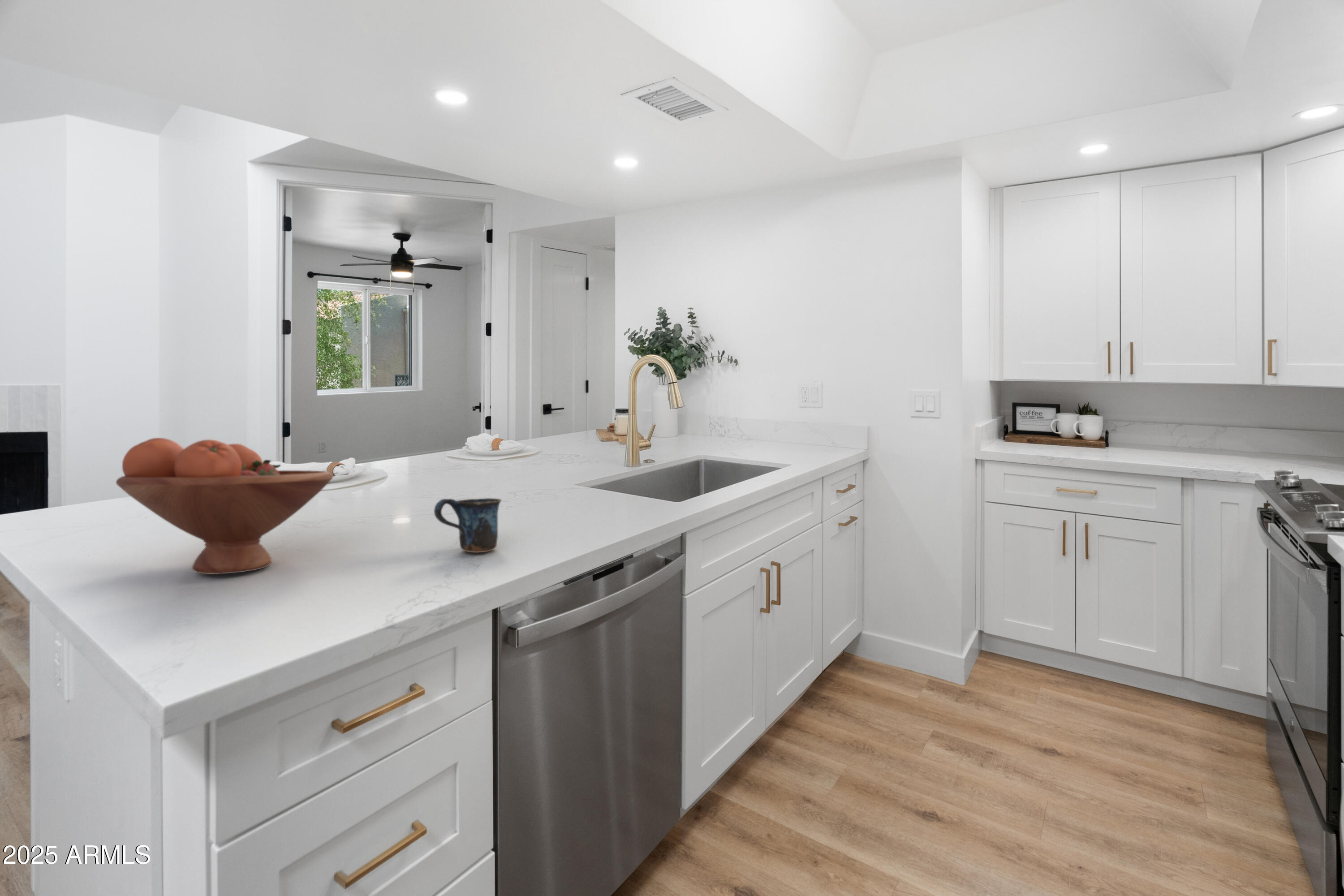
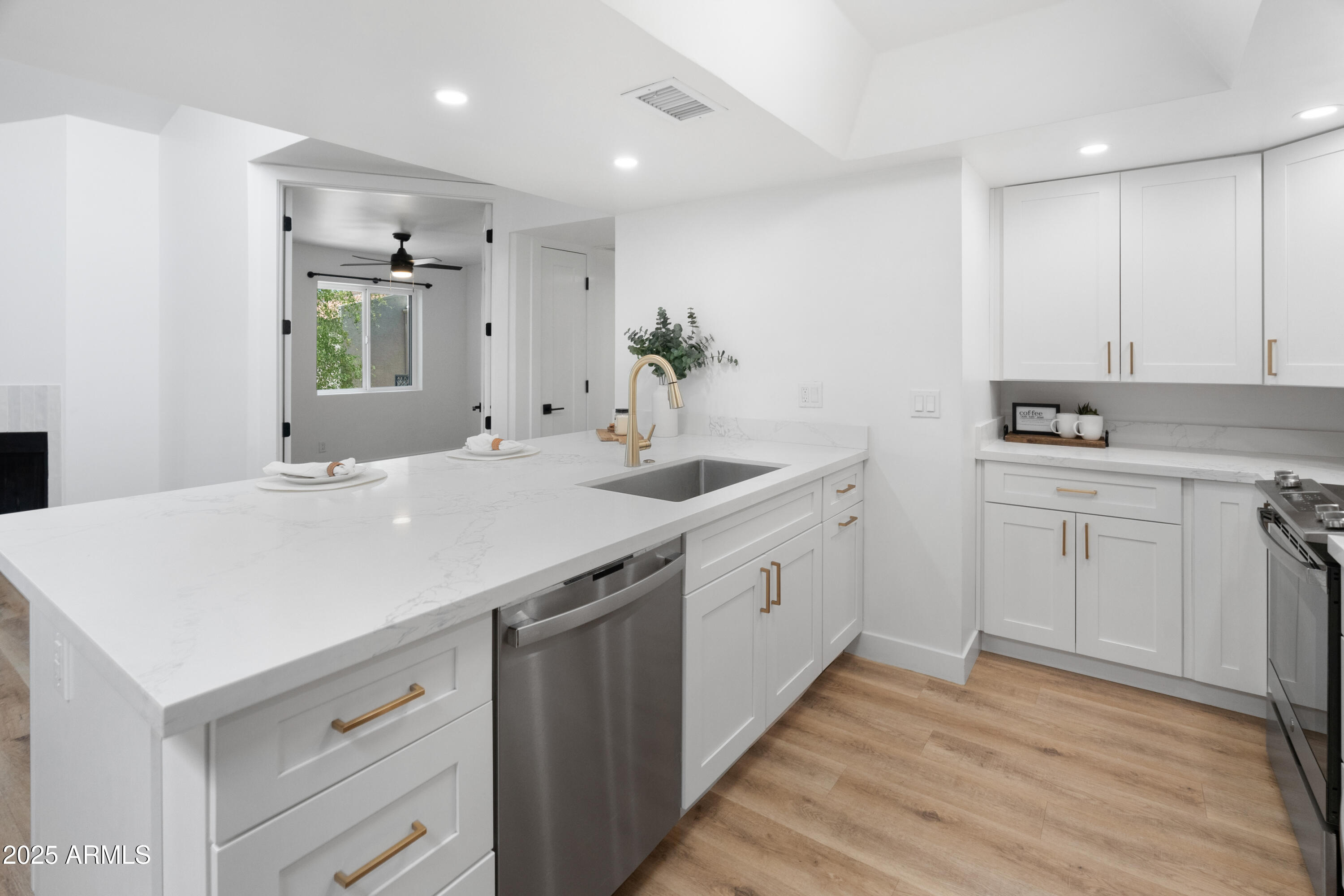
- mug (469, 524)
- fruit bowl (233, 504)
